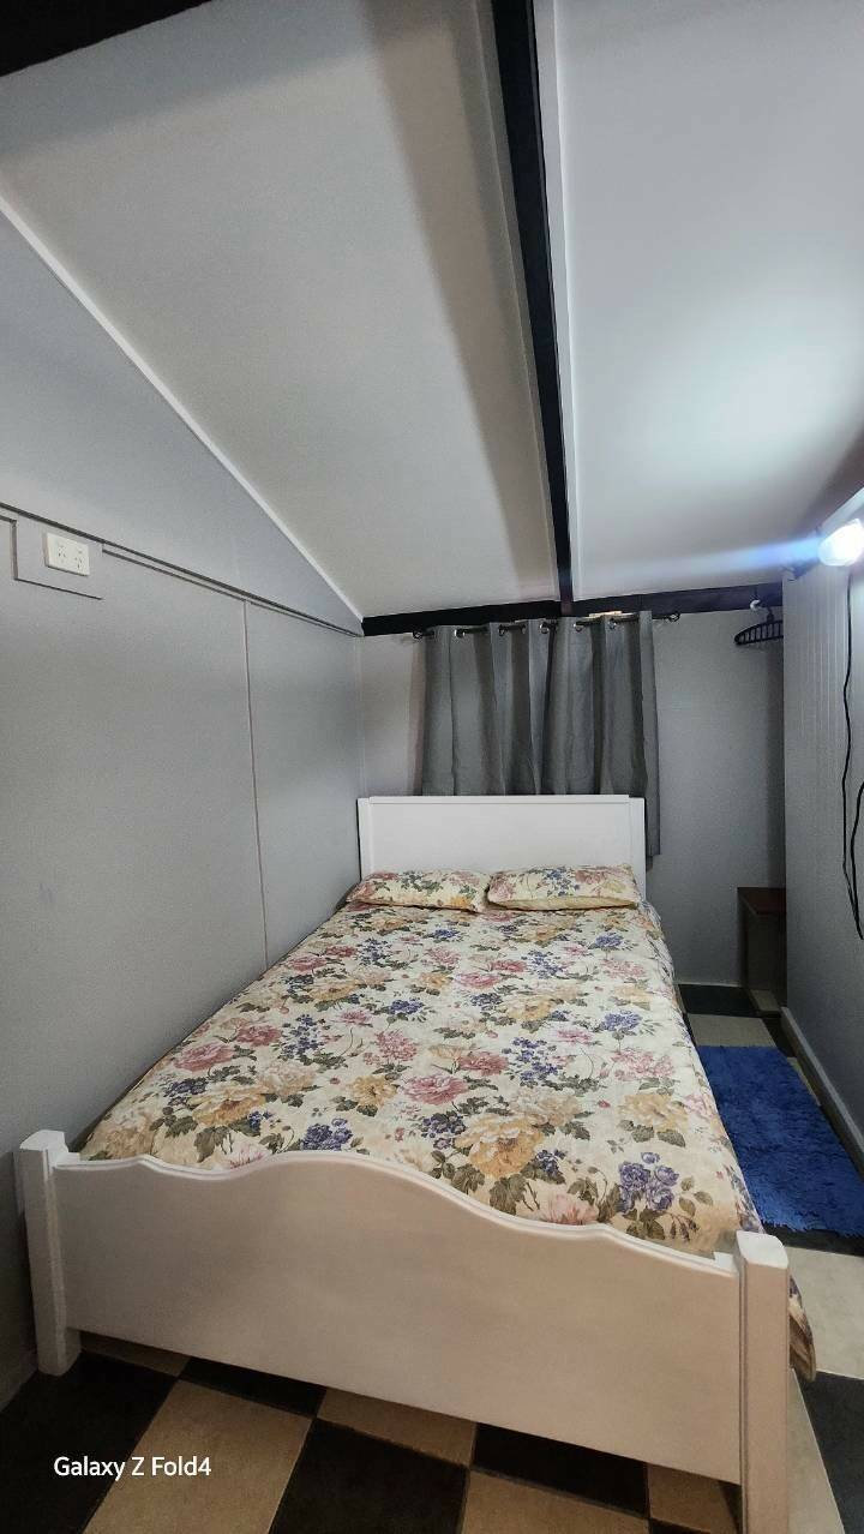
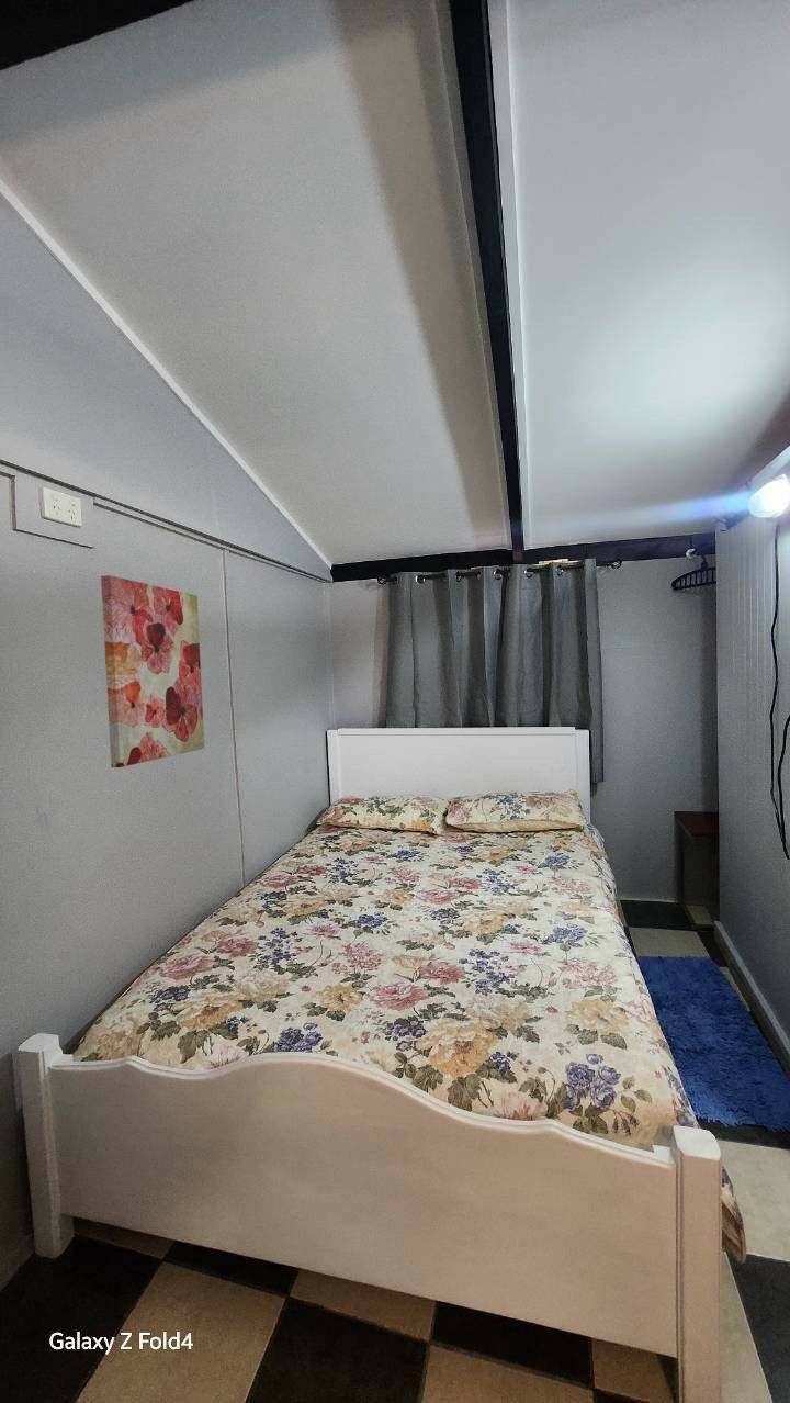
+ wall art (158, 672)
